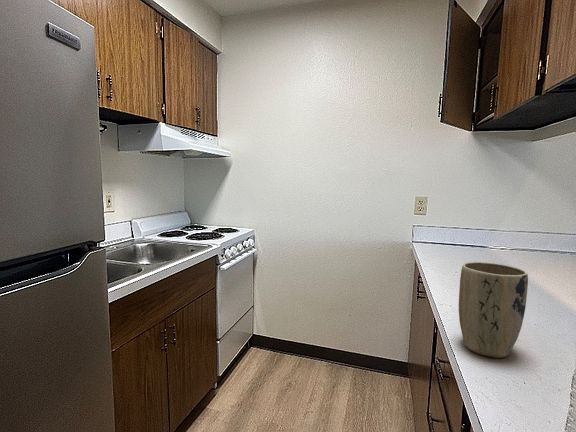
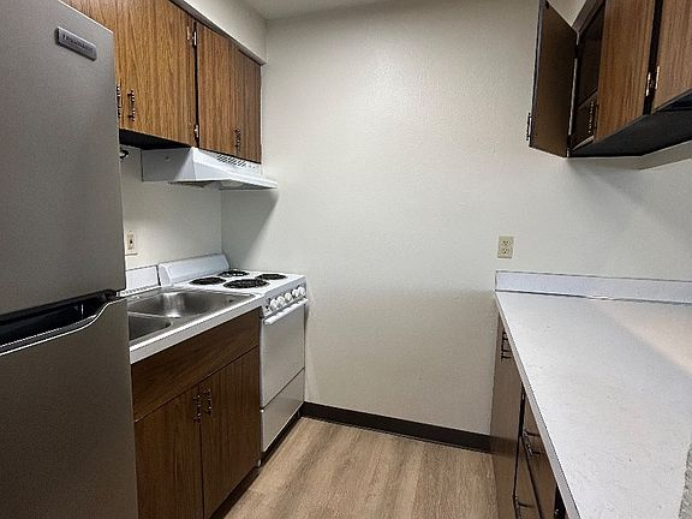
- plant pot (490, 308)
